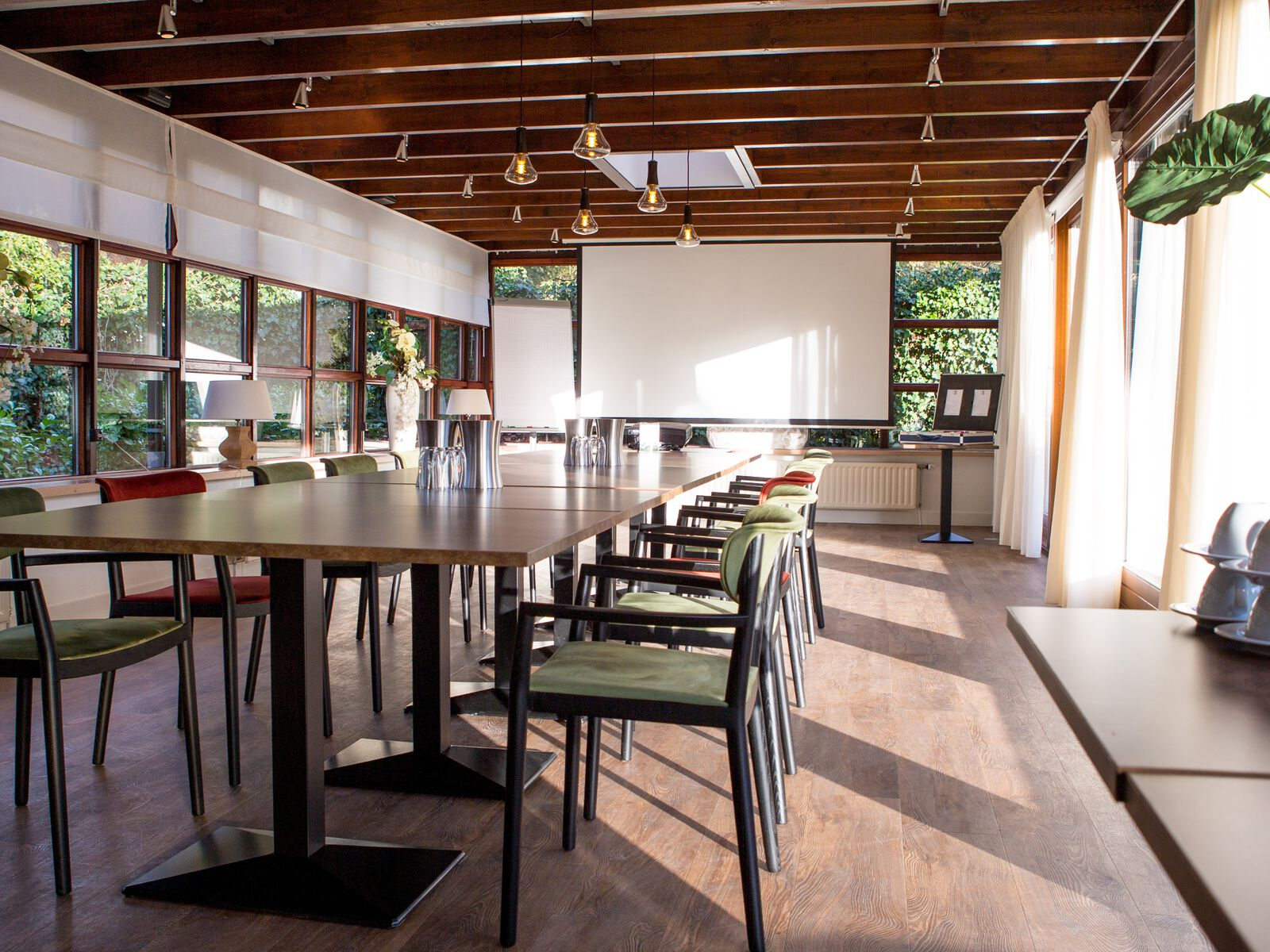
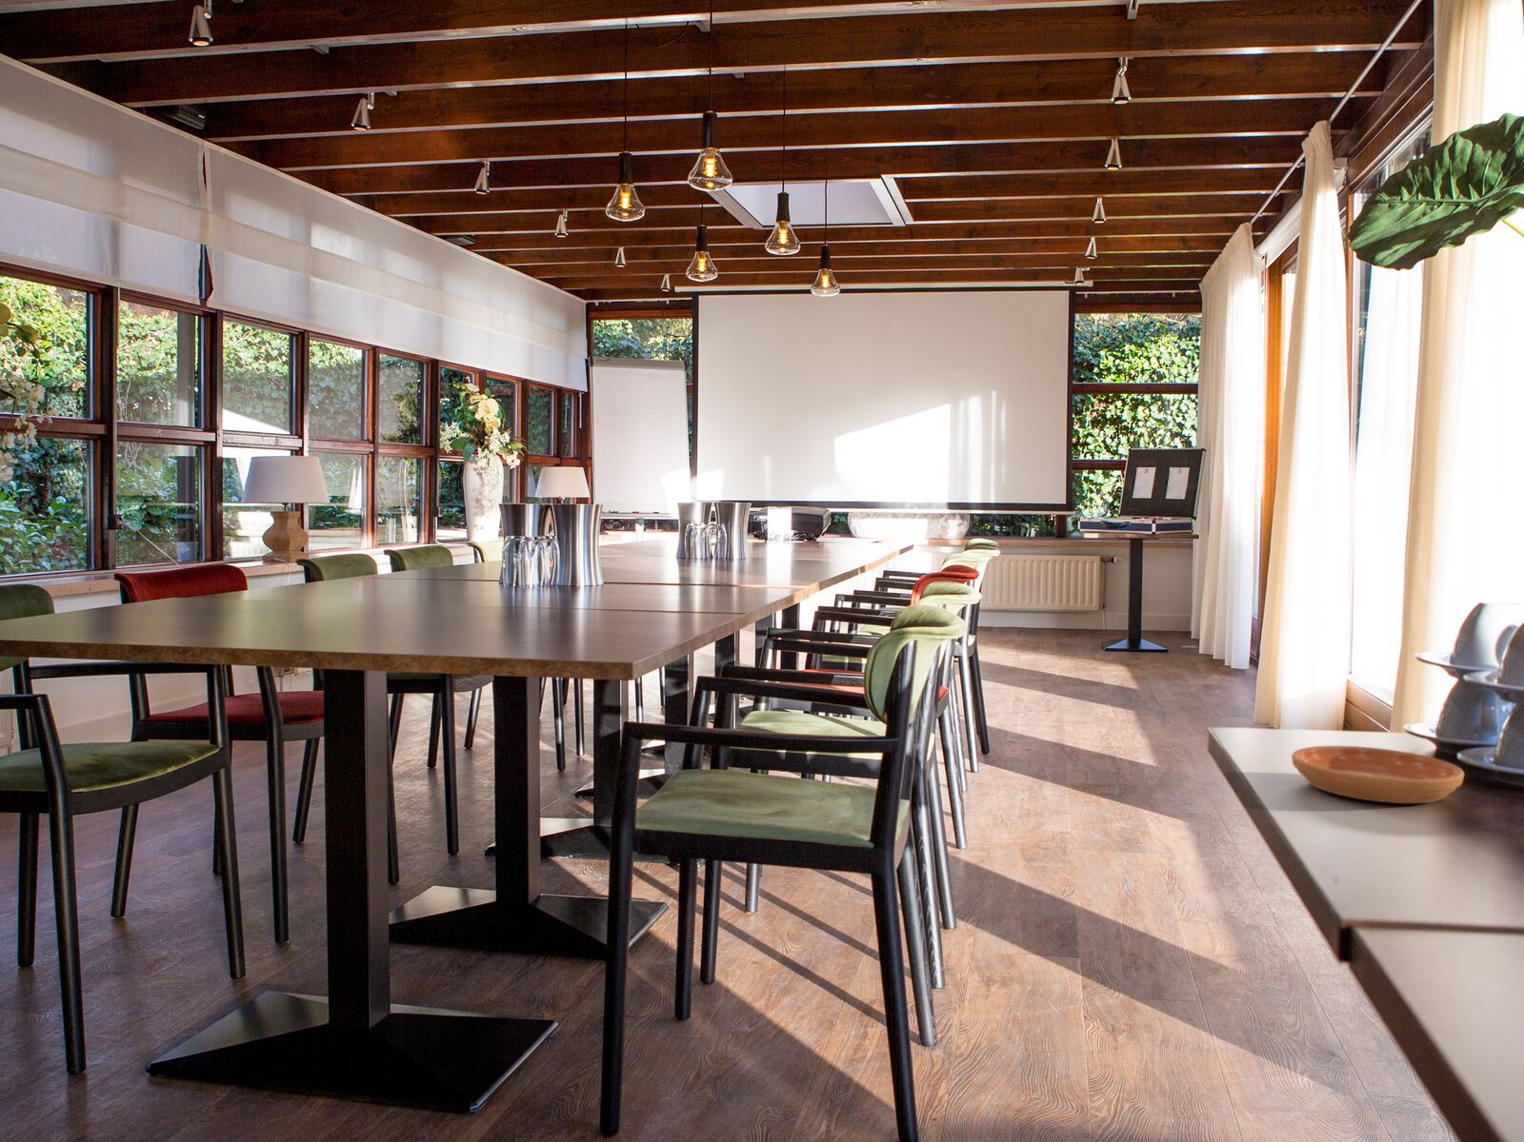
+ saucer (1374, 775)
